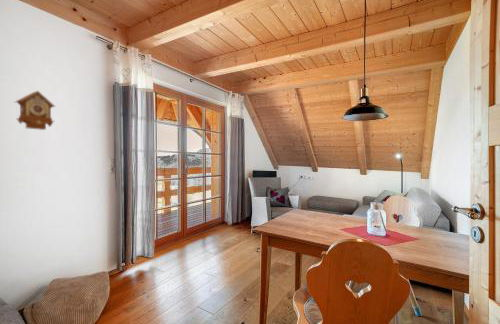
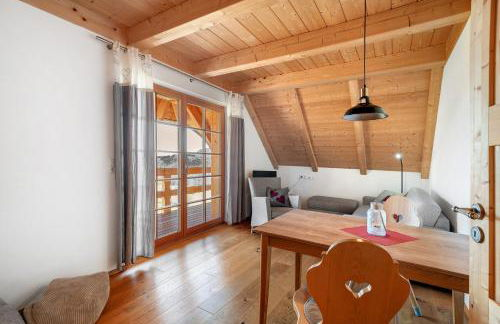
- cuckoo clock (35, 110)
